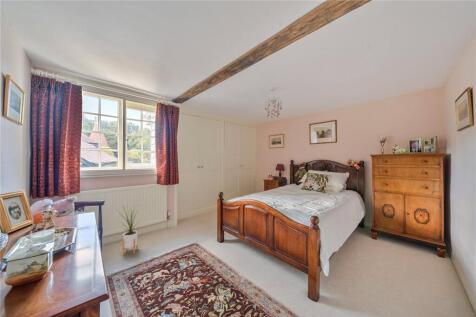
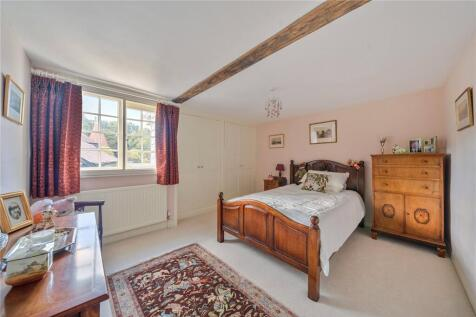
- house plant (130, 227)
